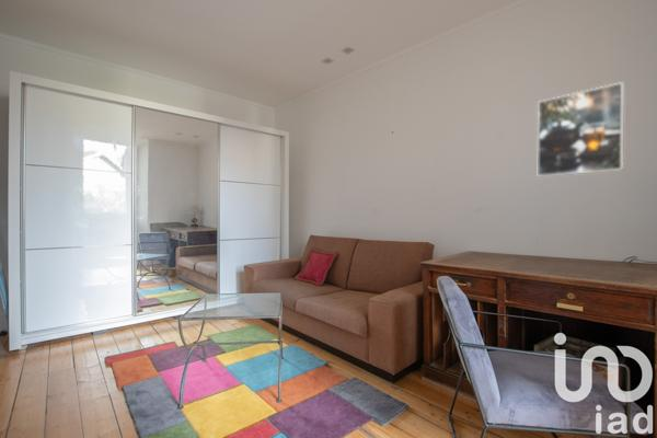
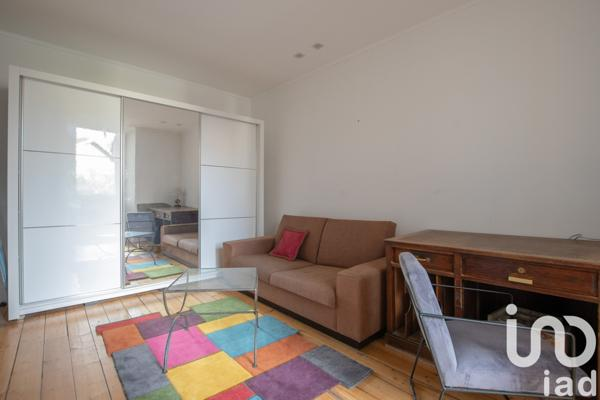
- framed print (577, 132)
